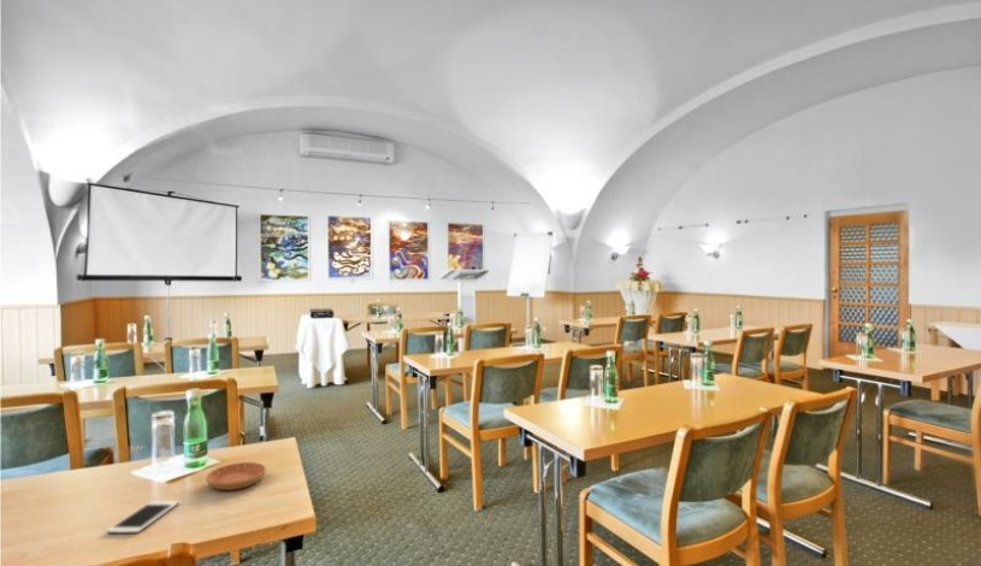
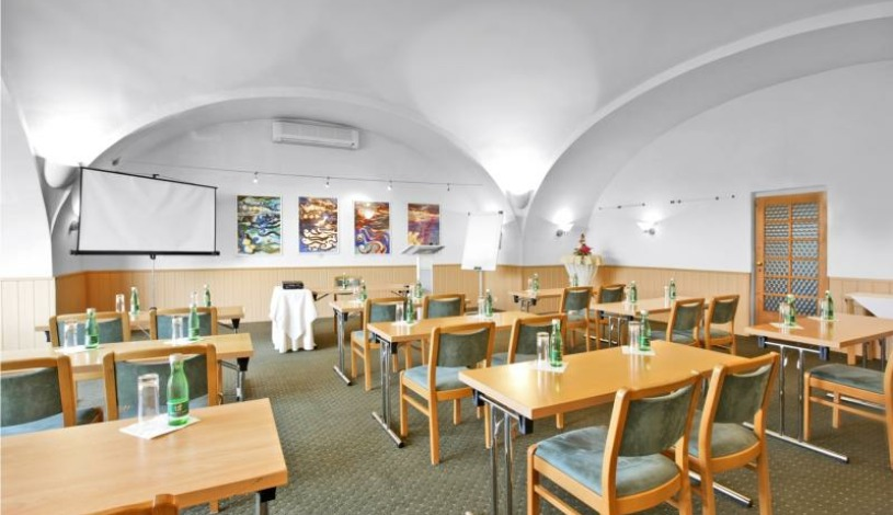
- cell phone (144, 515)
- saucer (236, 476)
